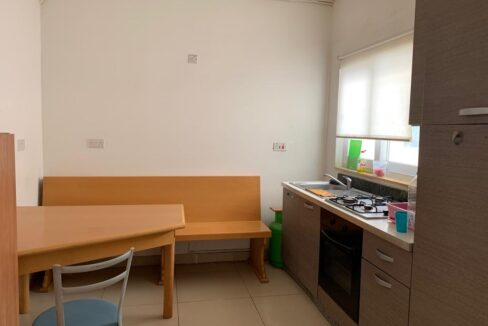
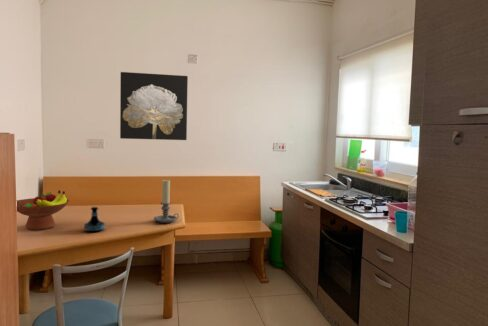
+ tequila bottle (94, 218)
+ wall art (154, 107)
+ candle holder (167, 200)
+ fruit bowl (40, 209)
